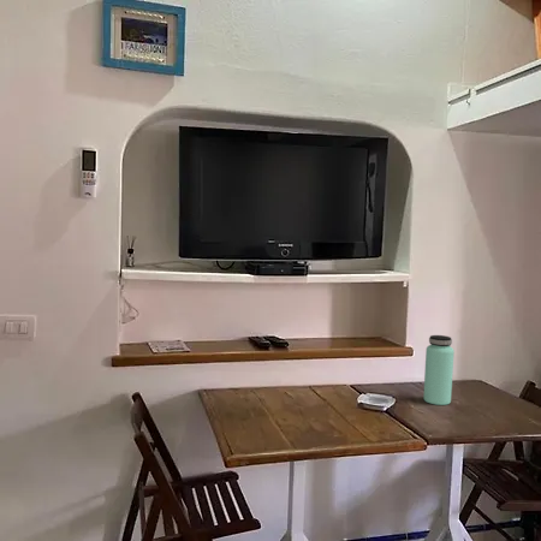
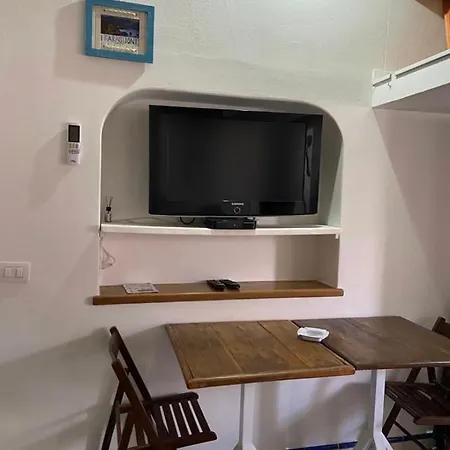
- bottle (439, 369)
